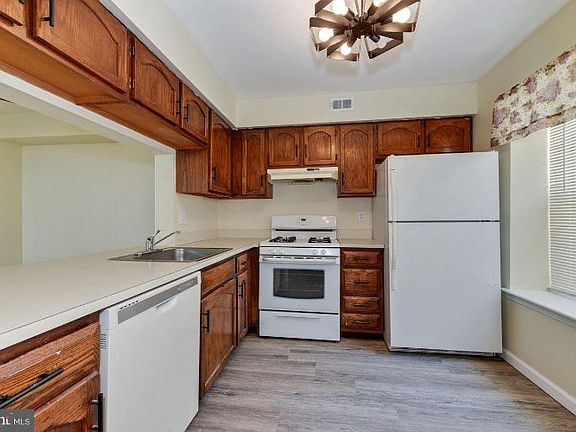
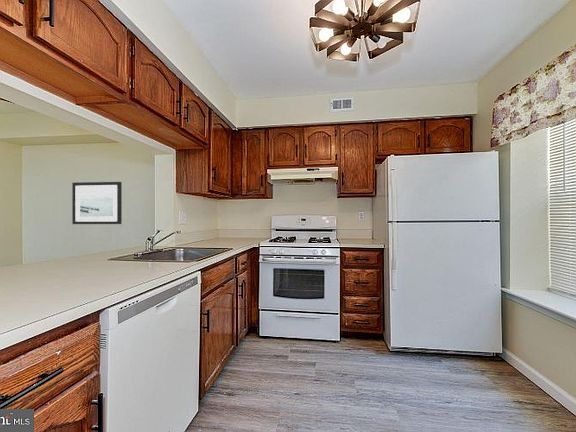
+ wall art (96, 203)
